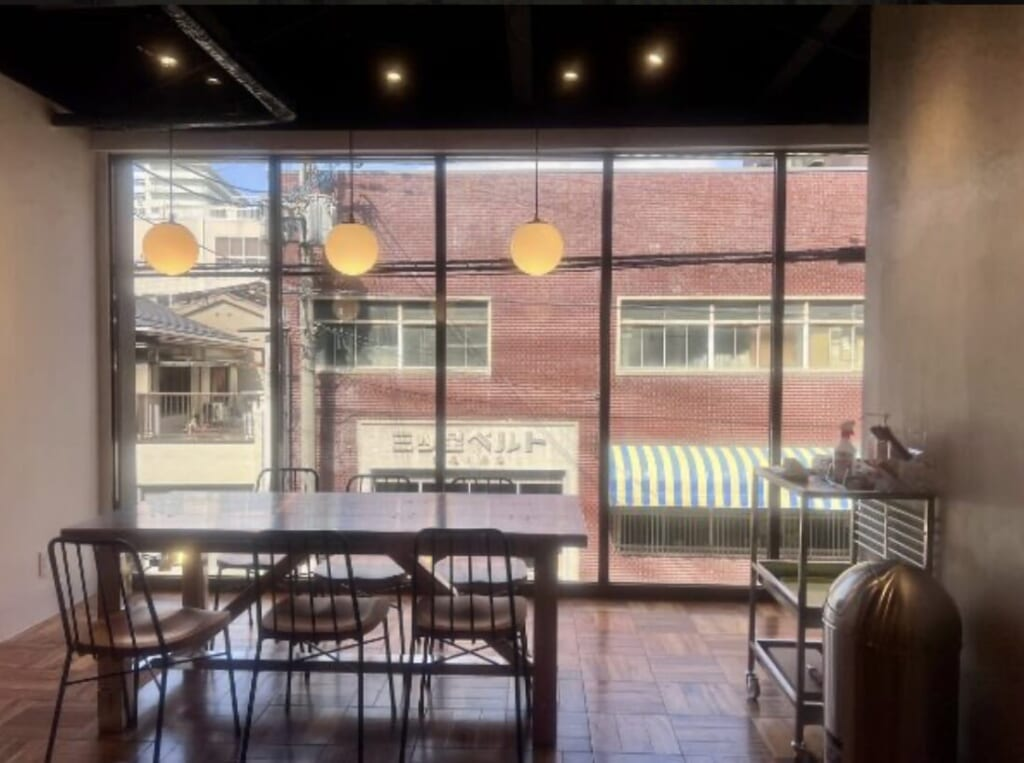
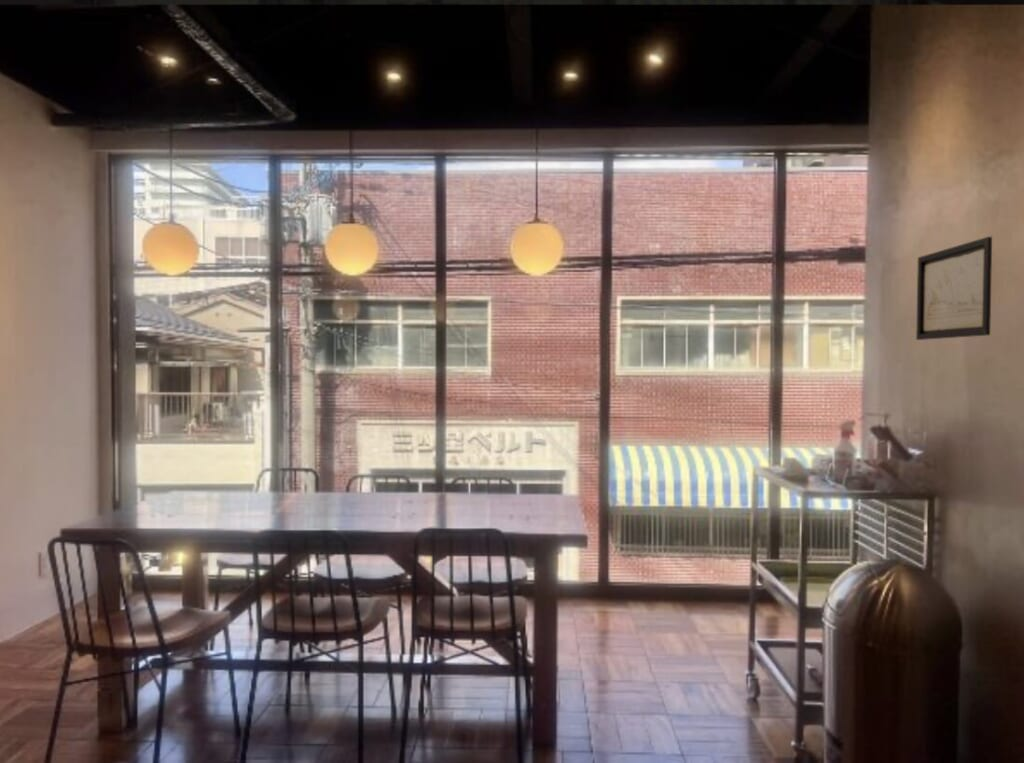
+ wall art (950, 292)
